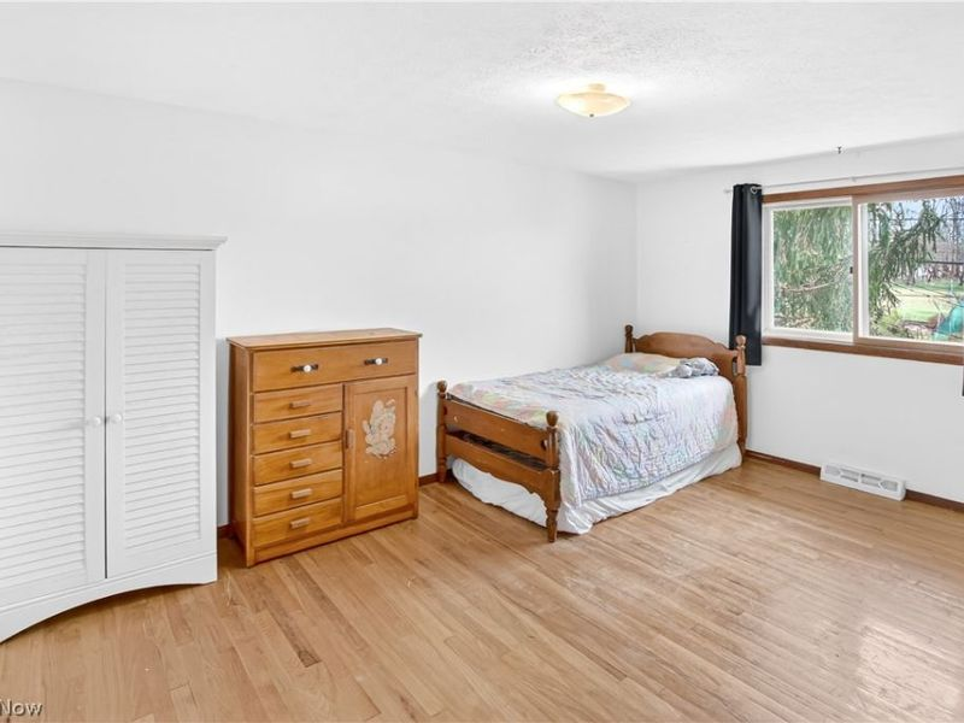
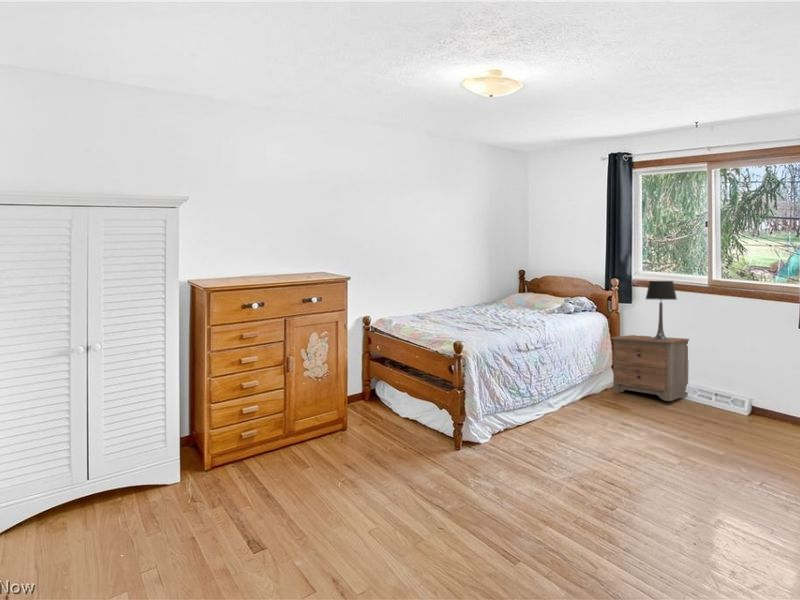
+ table lamp (660, 310)
+ nightstand (649, 366)
